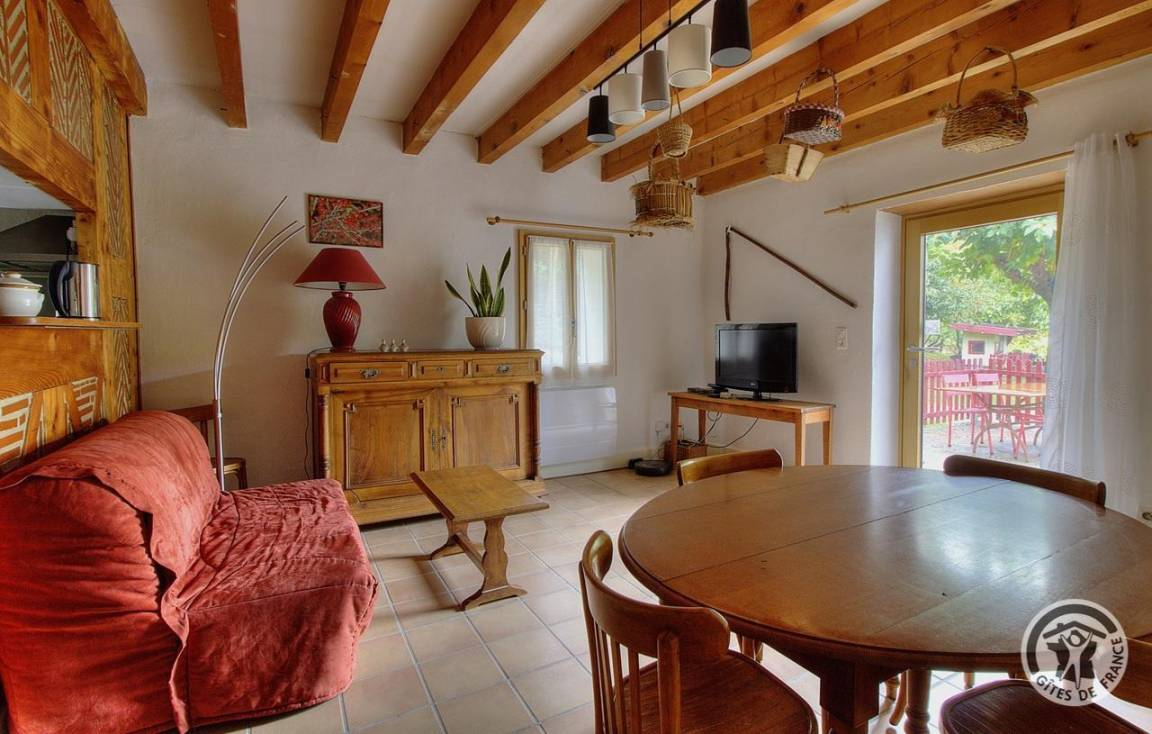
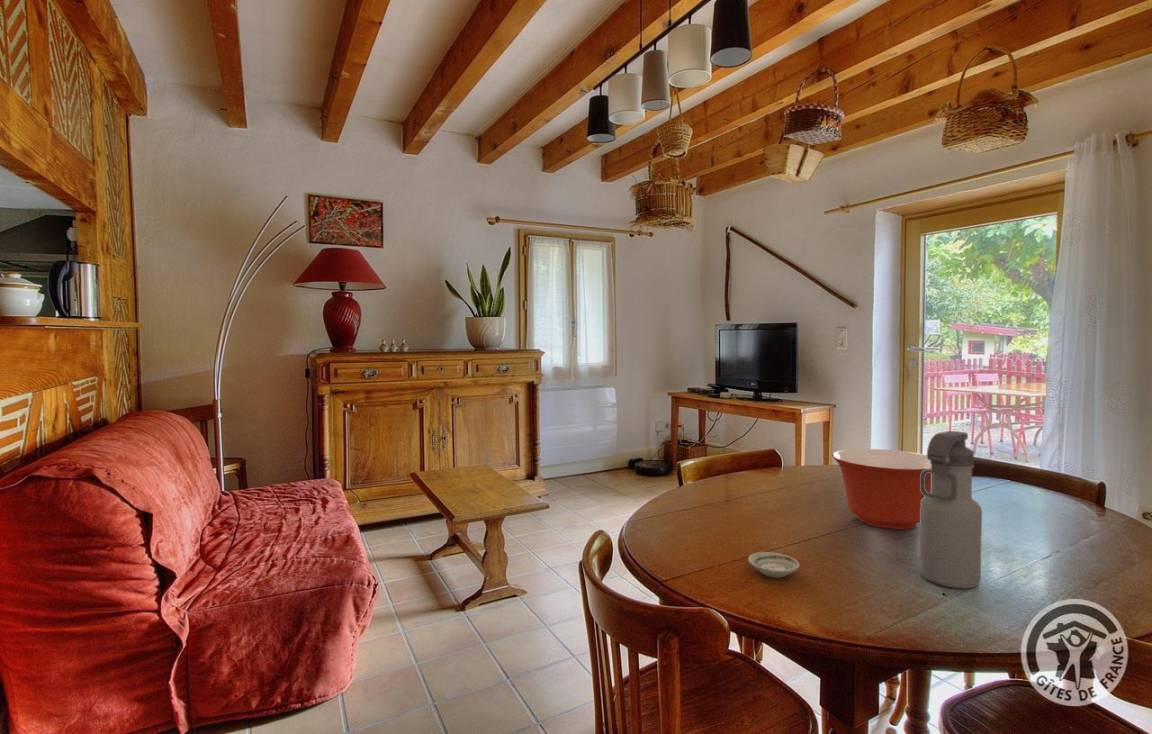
+ saucer (773, 566)
+ mixing bowl (886, 489)
+ water bottle (949, 506)
